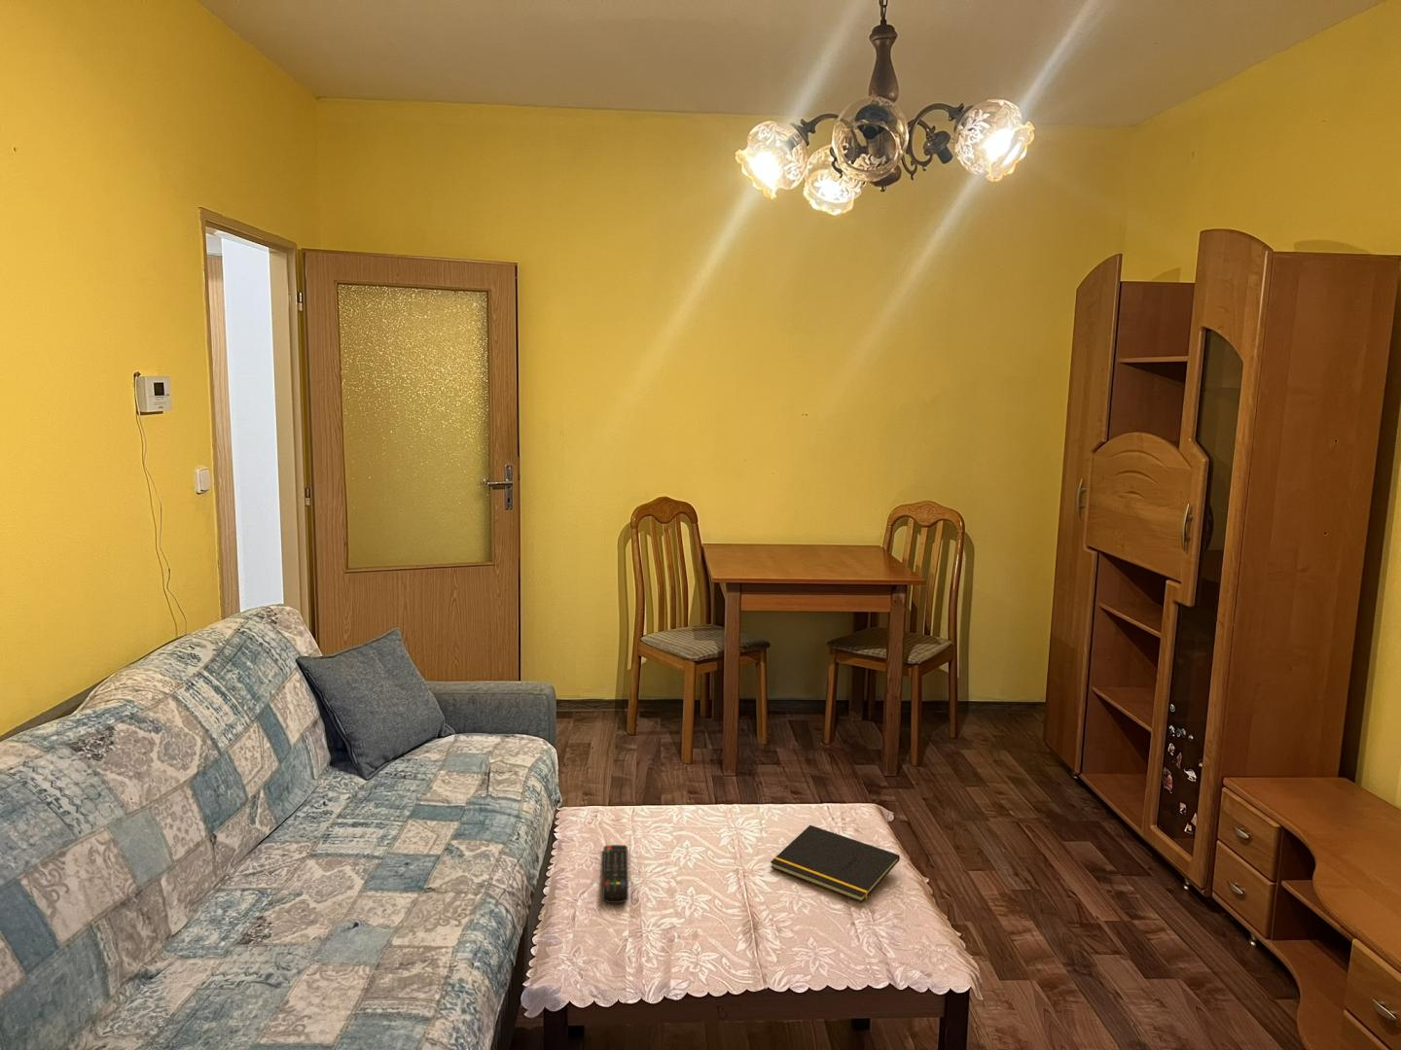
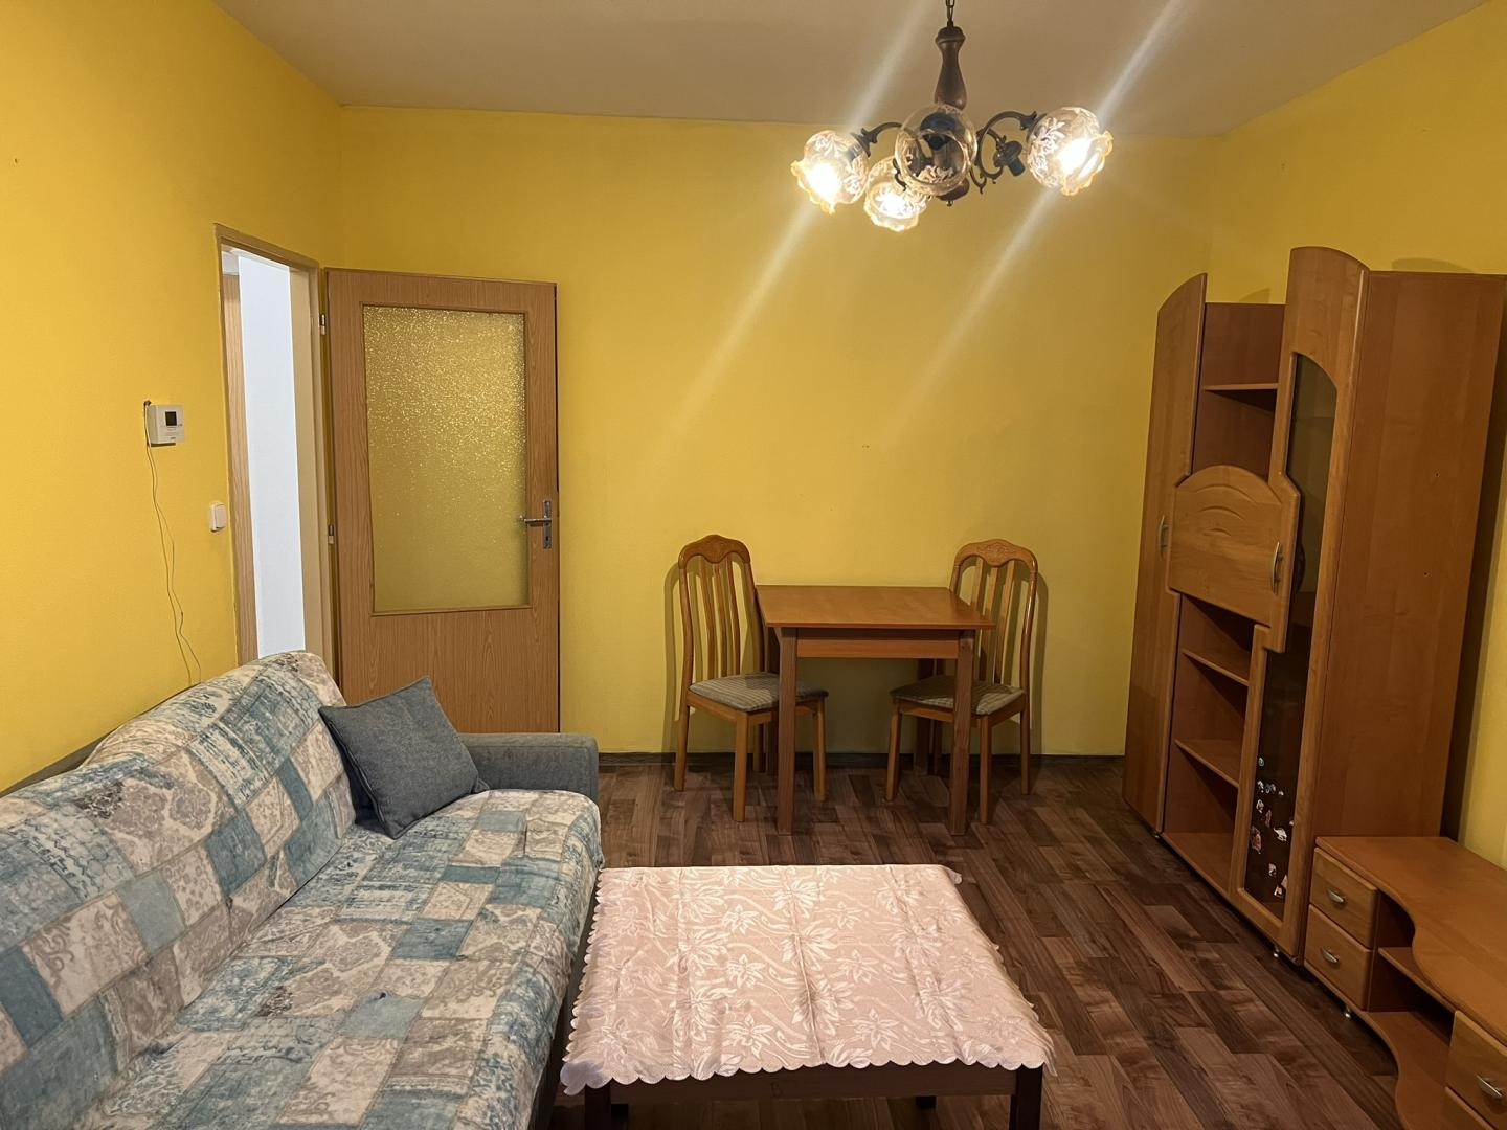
- remote control (614, 872)
- notepad (834, 860)
